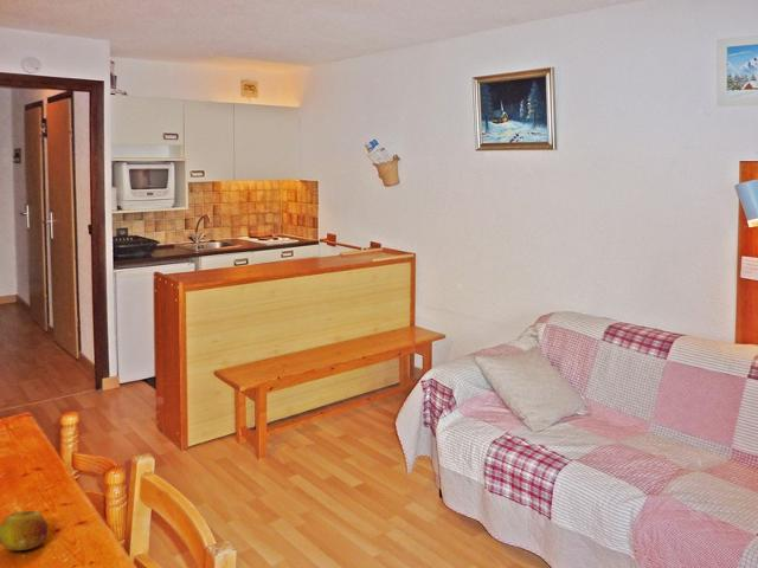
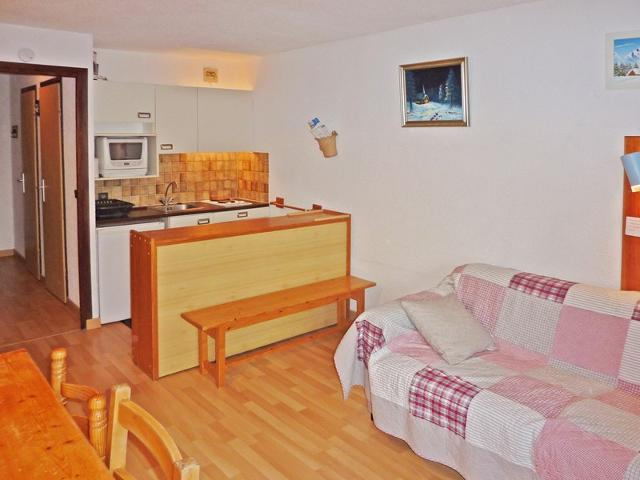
- fruit (23, 530)
